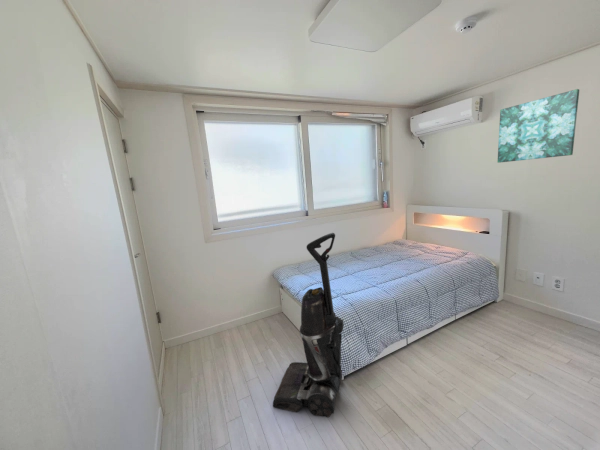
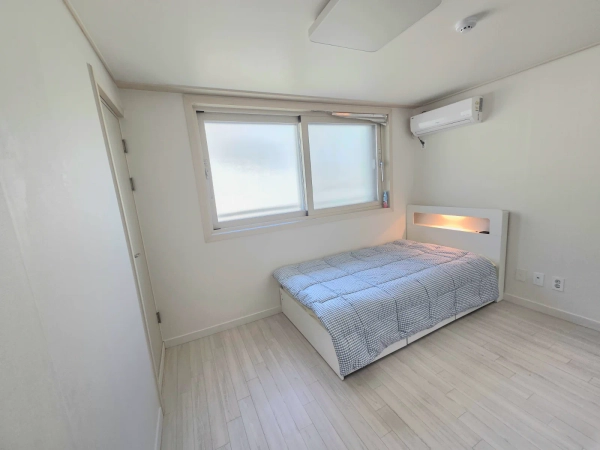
- vacuum cleaner (302, 317)
- wall art (533, 130)
